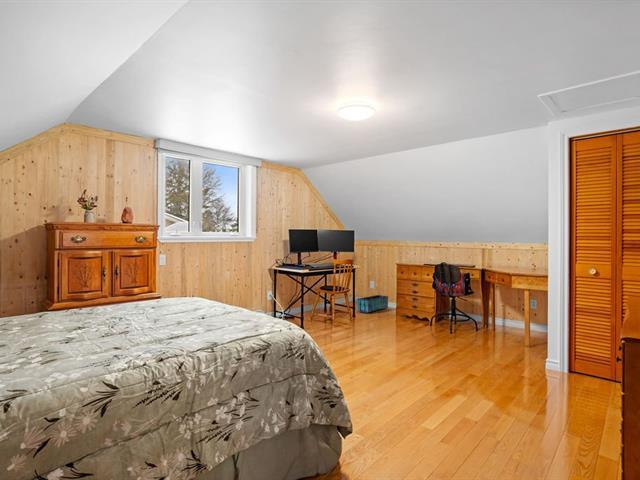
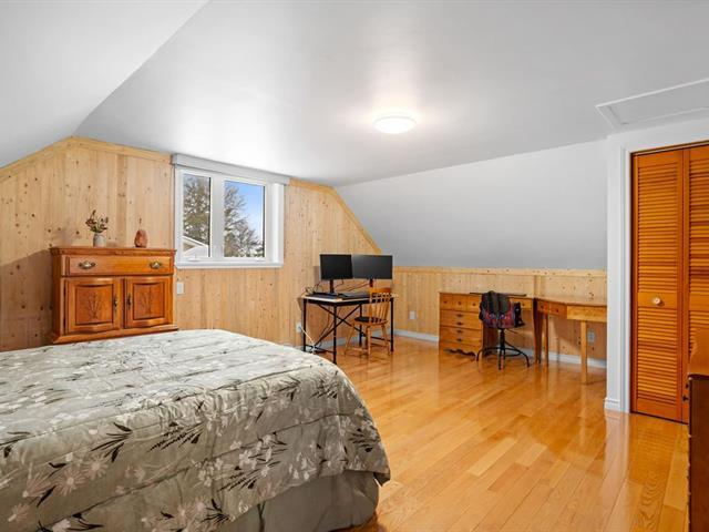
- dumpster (372, 303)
